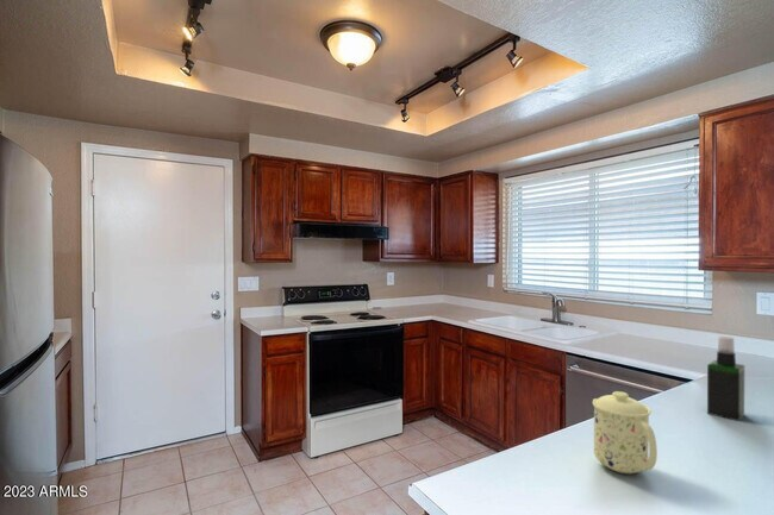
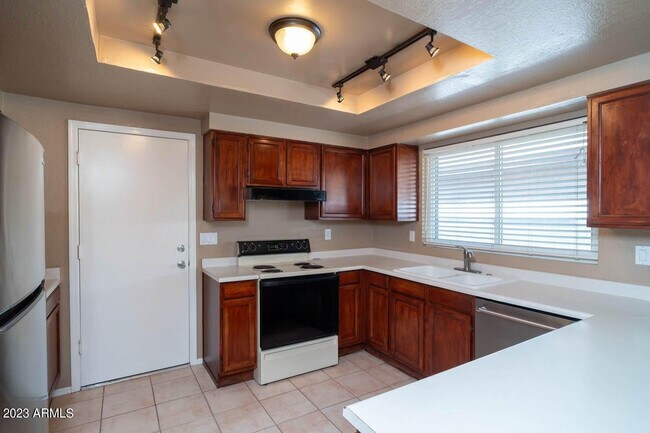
- mug (623, 431)
- spray bottle (725, 376)
